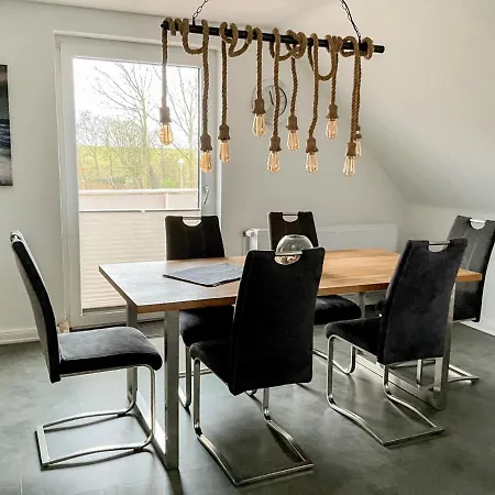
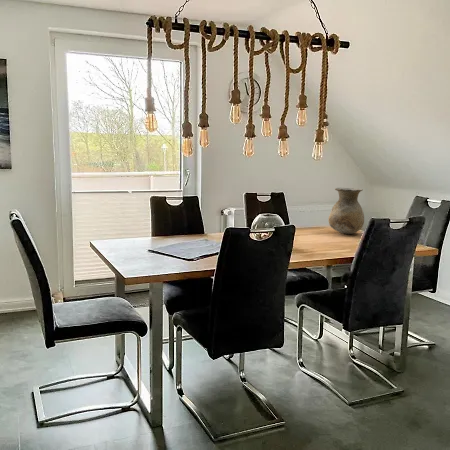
+ vase (346, 211)
